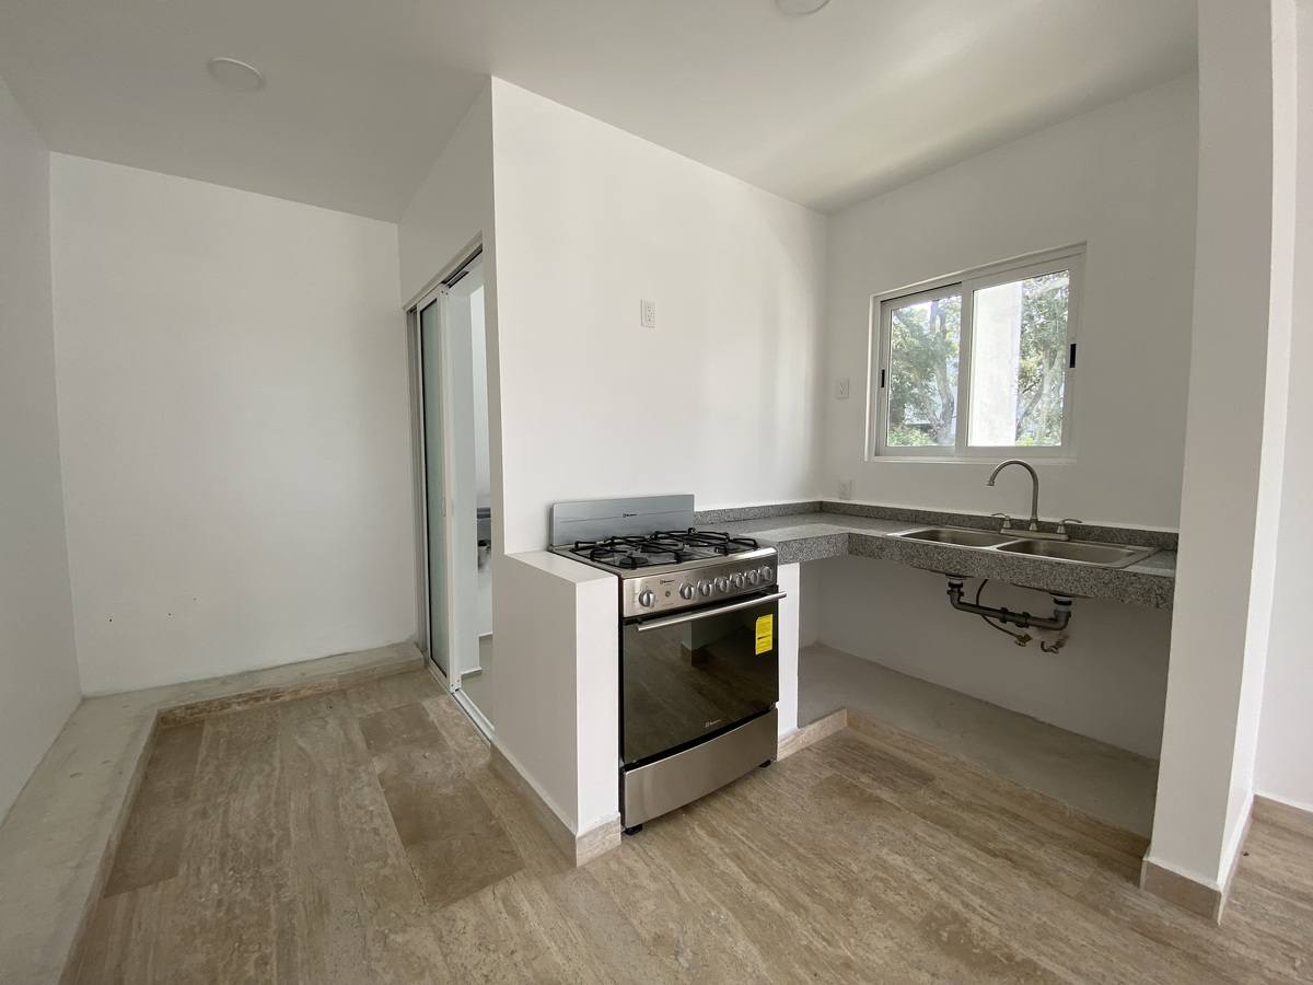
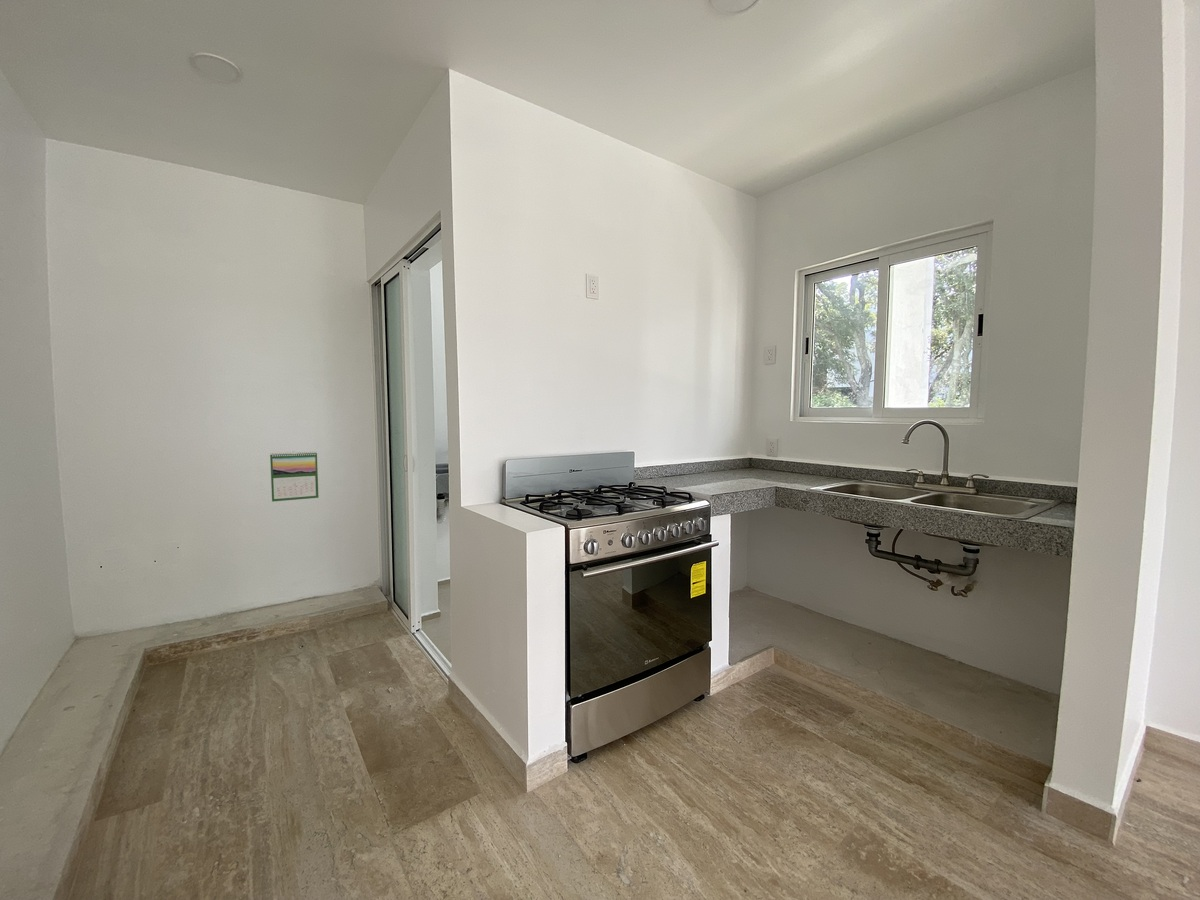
+ calendar (294, 475)
